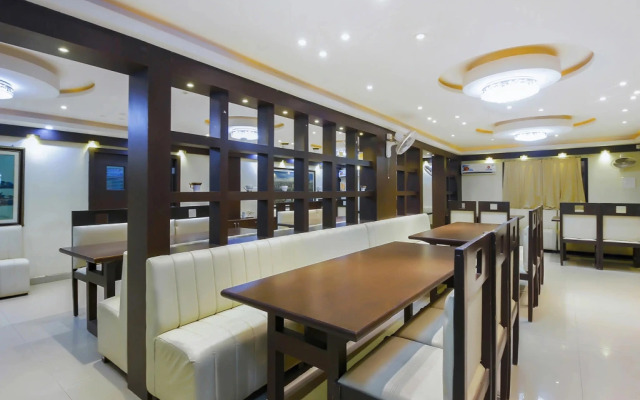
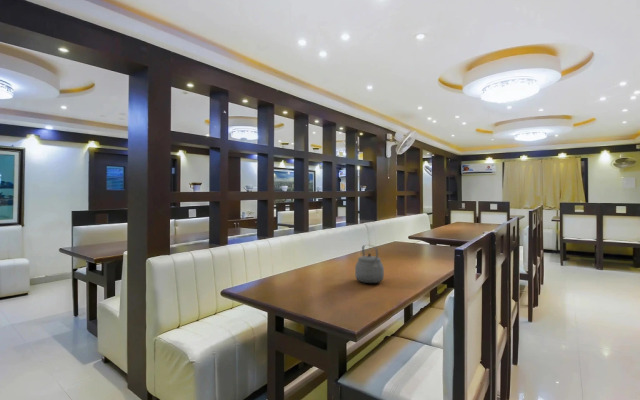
+ tea kettle (367, 262)
